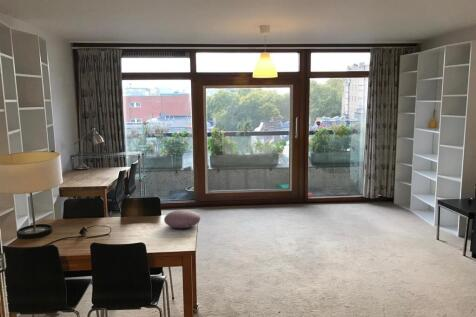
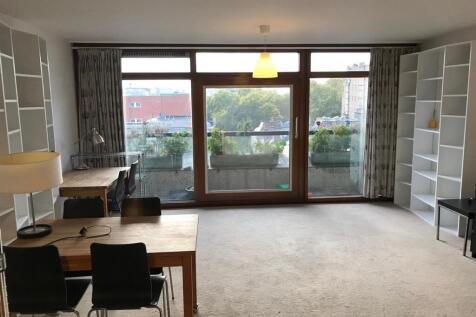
- decorative bowl (182, 218)
